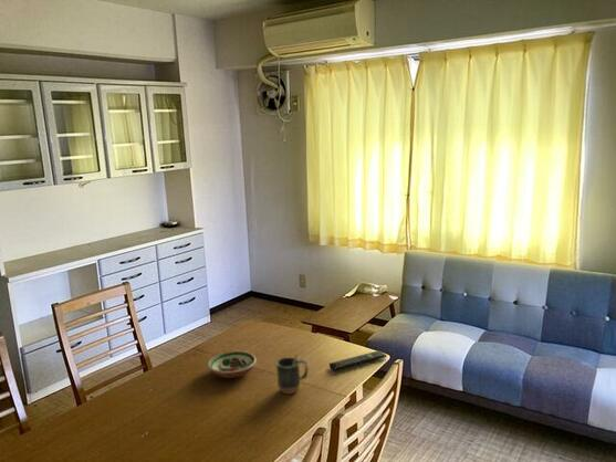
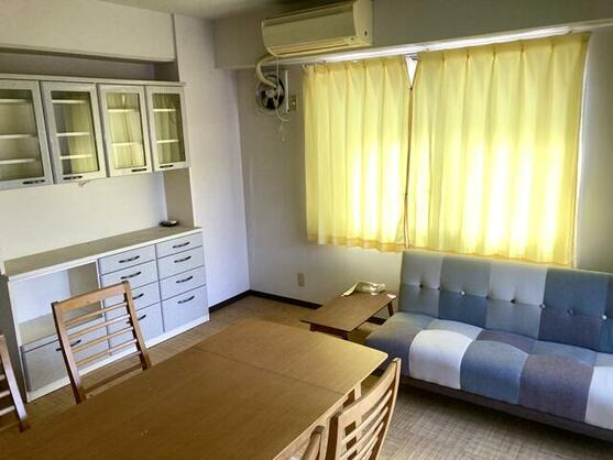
- remote control (357, 360)
- mug (292, 374)
- decorative bowl (232, 366)
